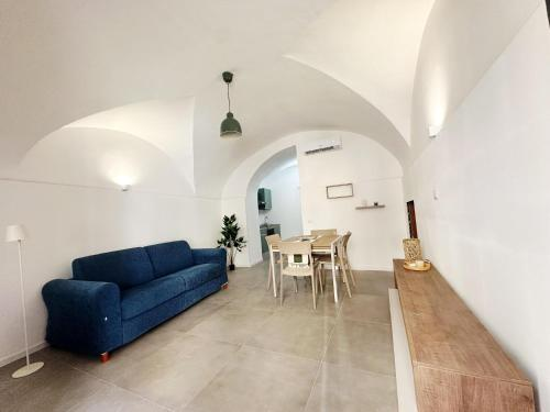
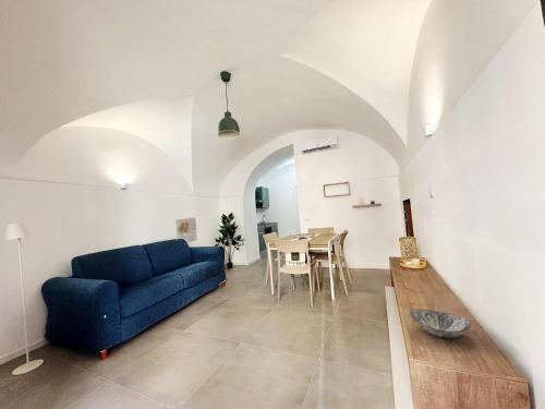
+ decorative bowl (438, 324)
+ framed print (186, 230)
